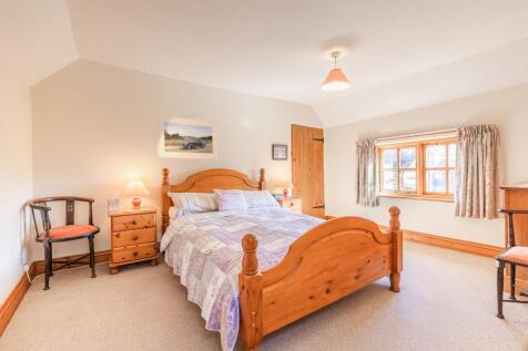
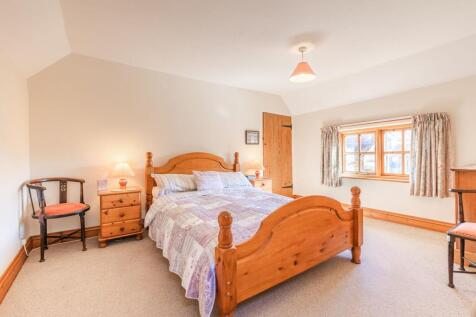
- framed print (189, 138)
